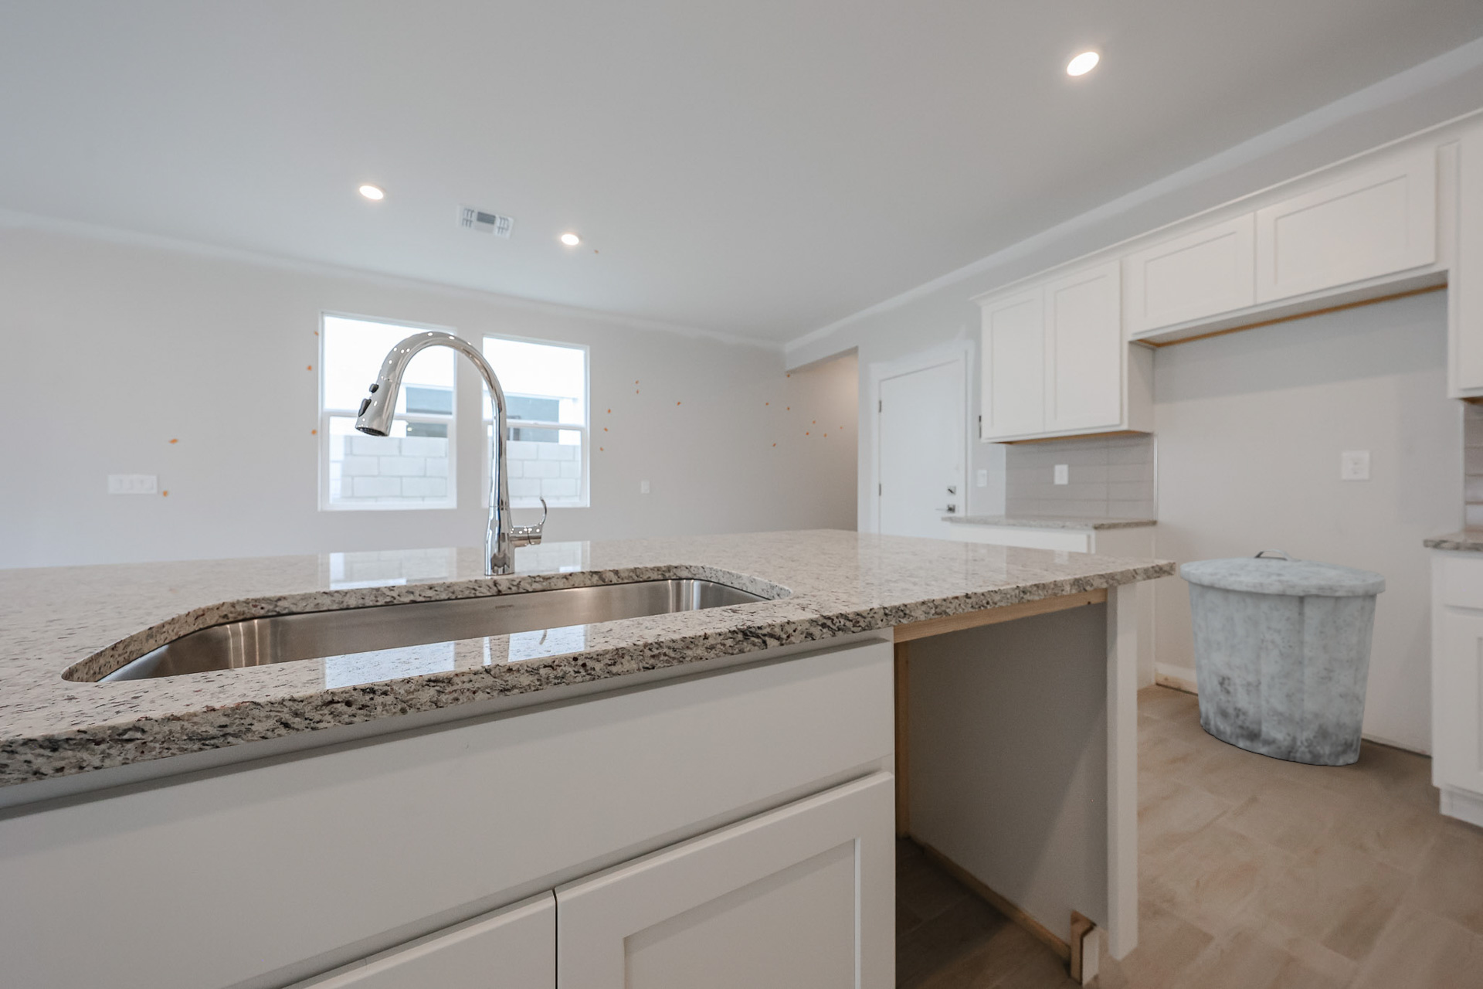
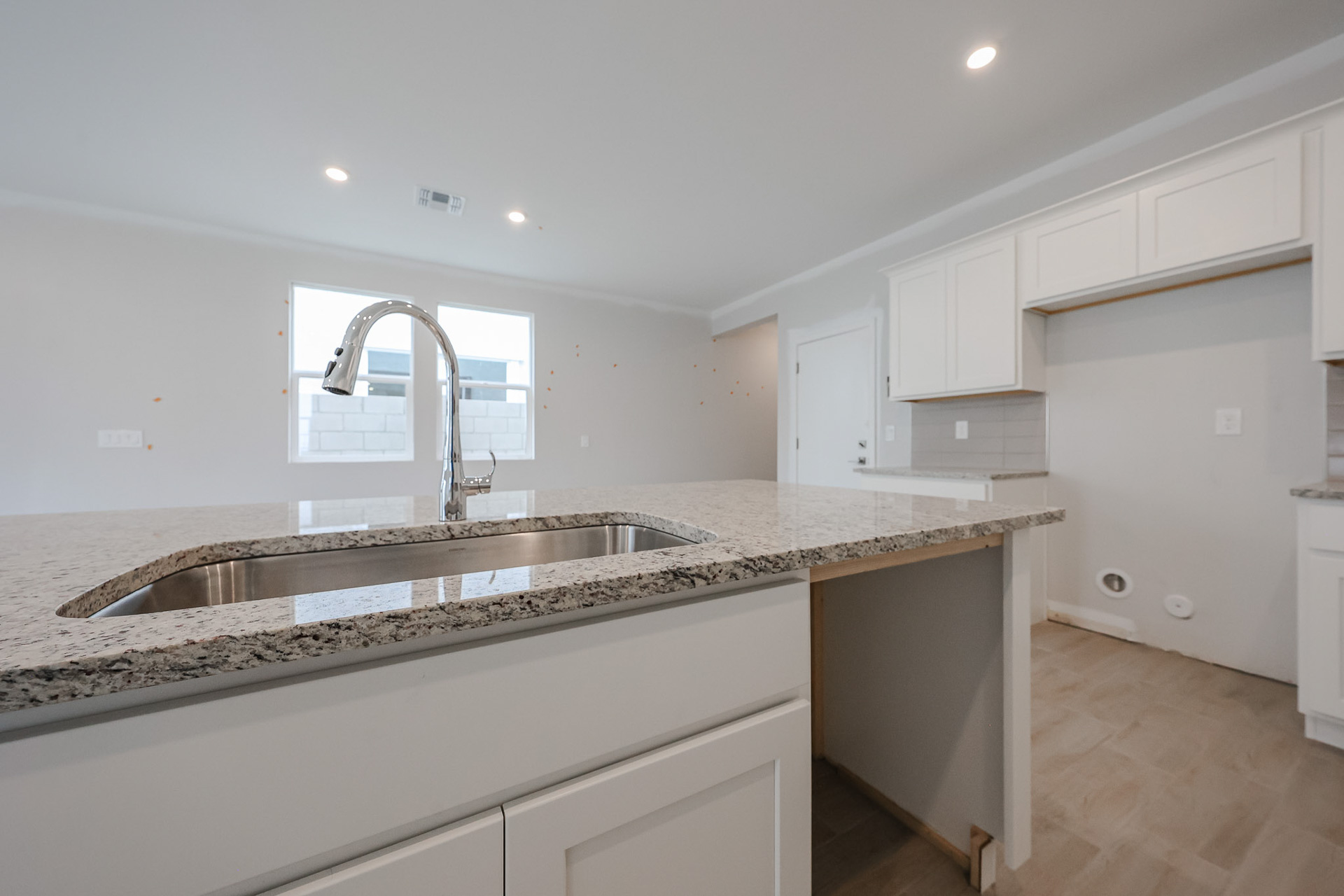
- trash can (1273, 644)
